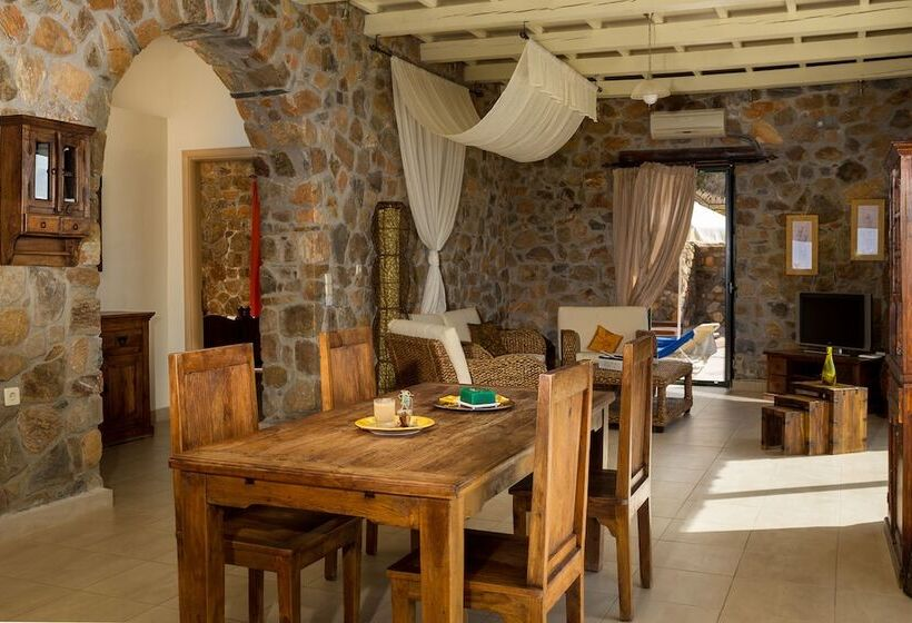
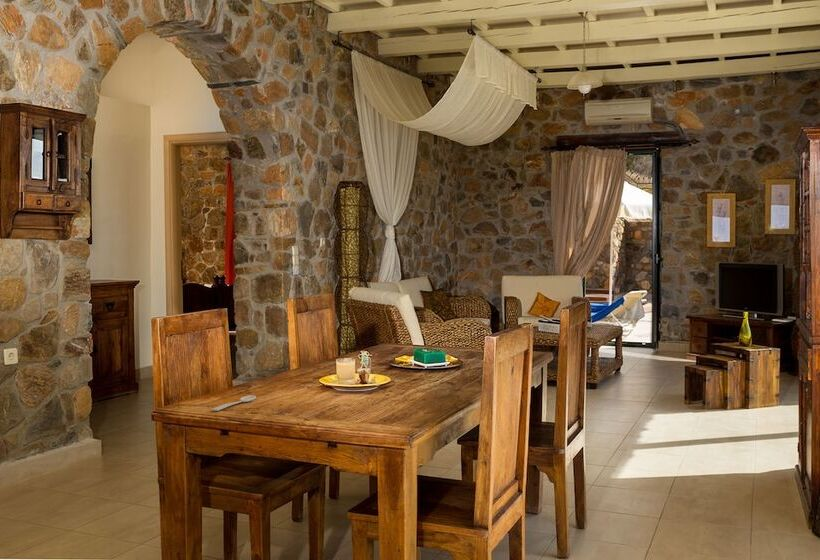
+ spoon (235, 402)
